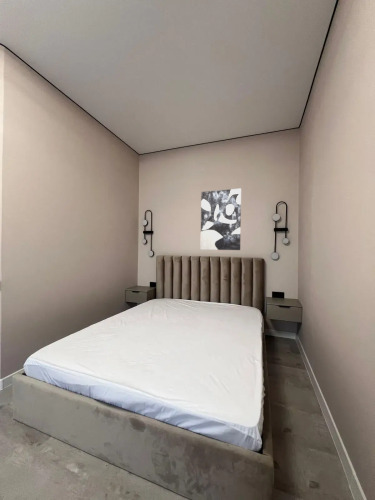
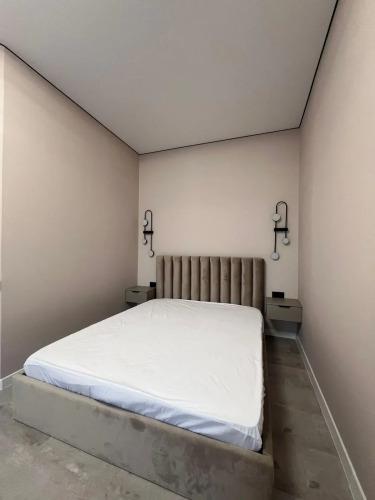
- wall art (220, 220)
